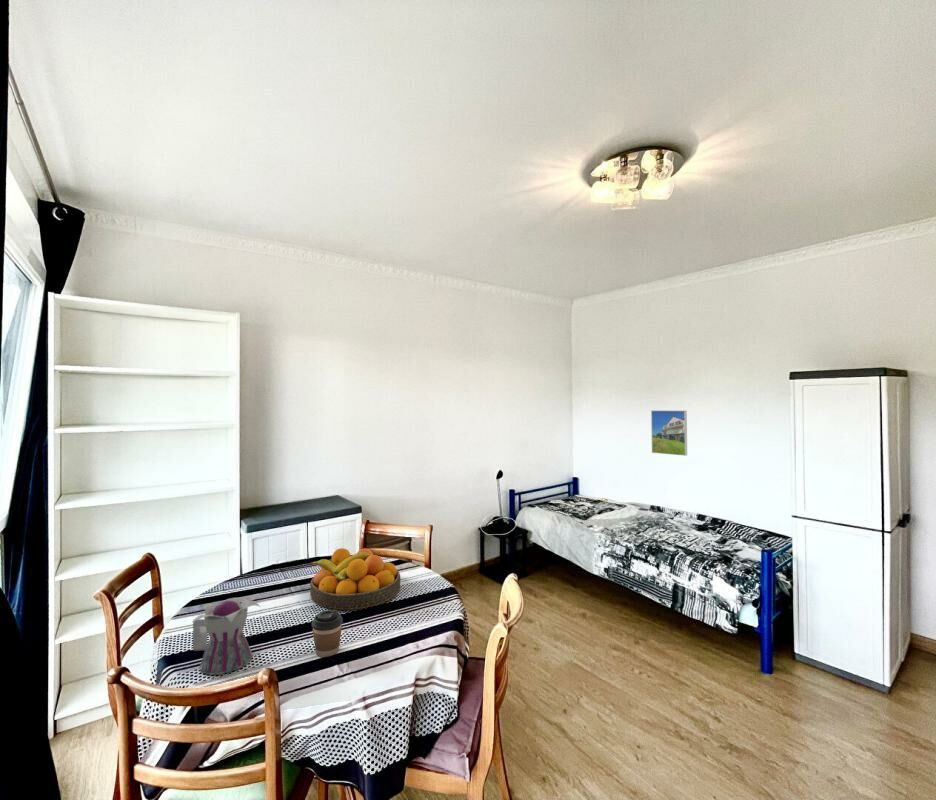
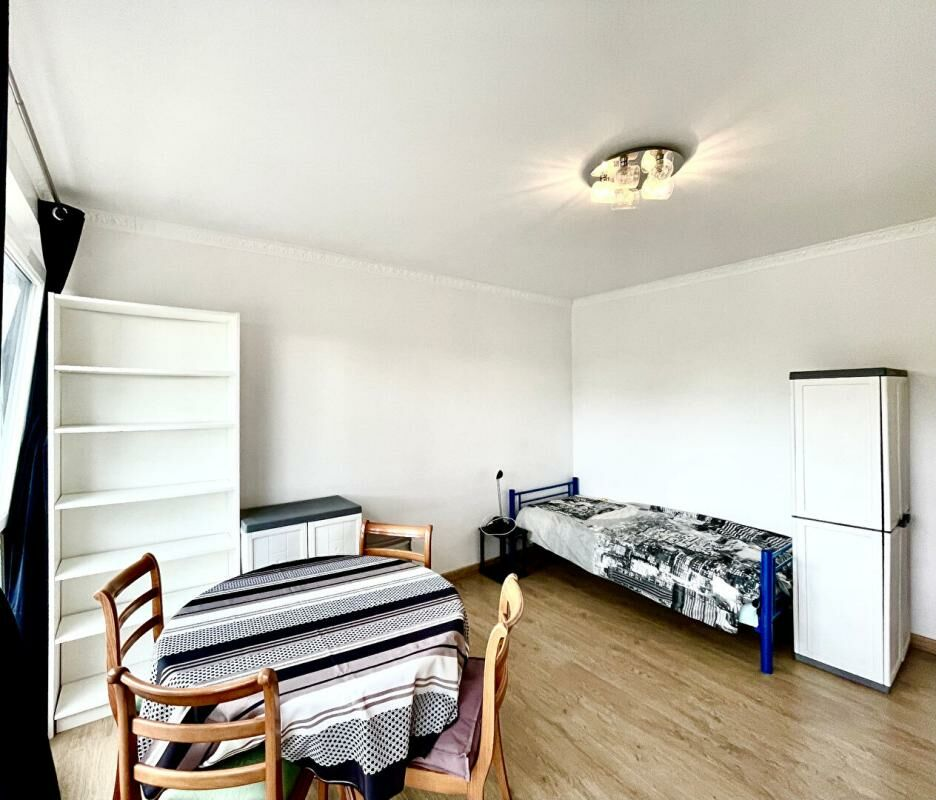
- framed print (668, 432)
- teapot (221, 630)
- coffee cup (327, 631)
- fruit bowl (356, 571)
